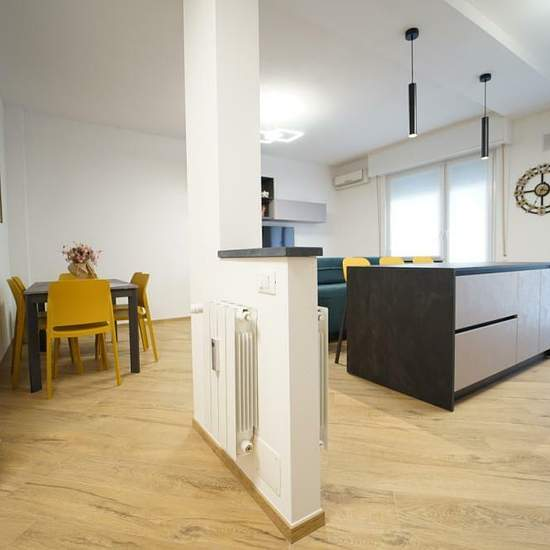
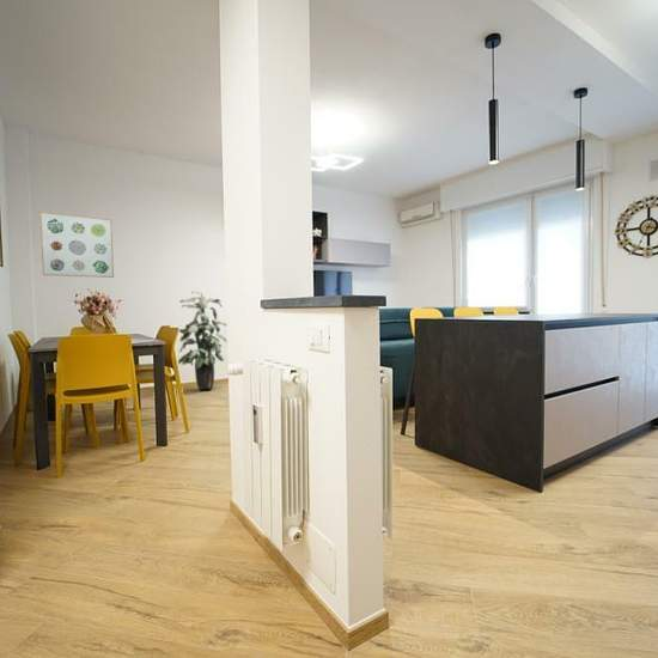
+ wall art (78, 245)
+ indoor plant (201, 340)
